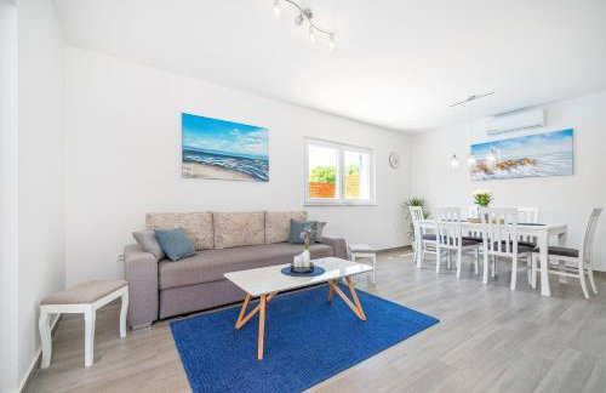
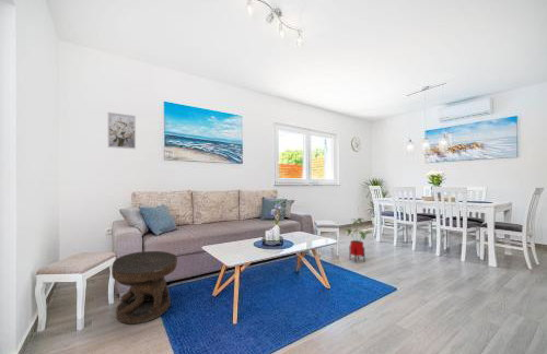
+ wall art (121, 131)
+ house plant (358, 240)
+ side table (144, 283)
